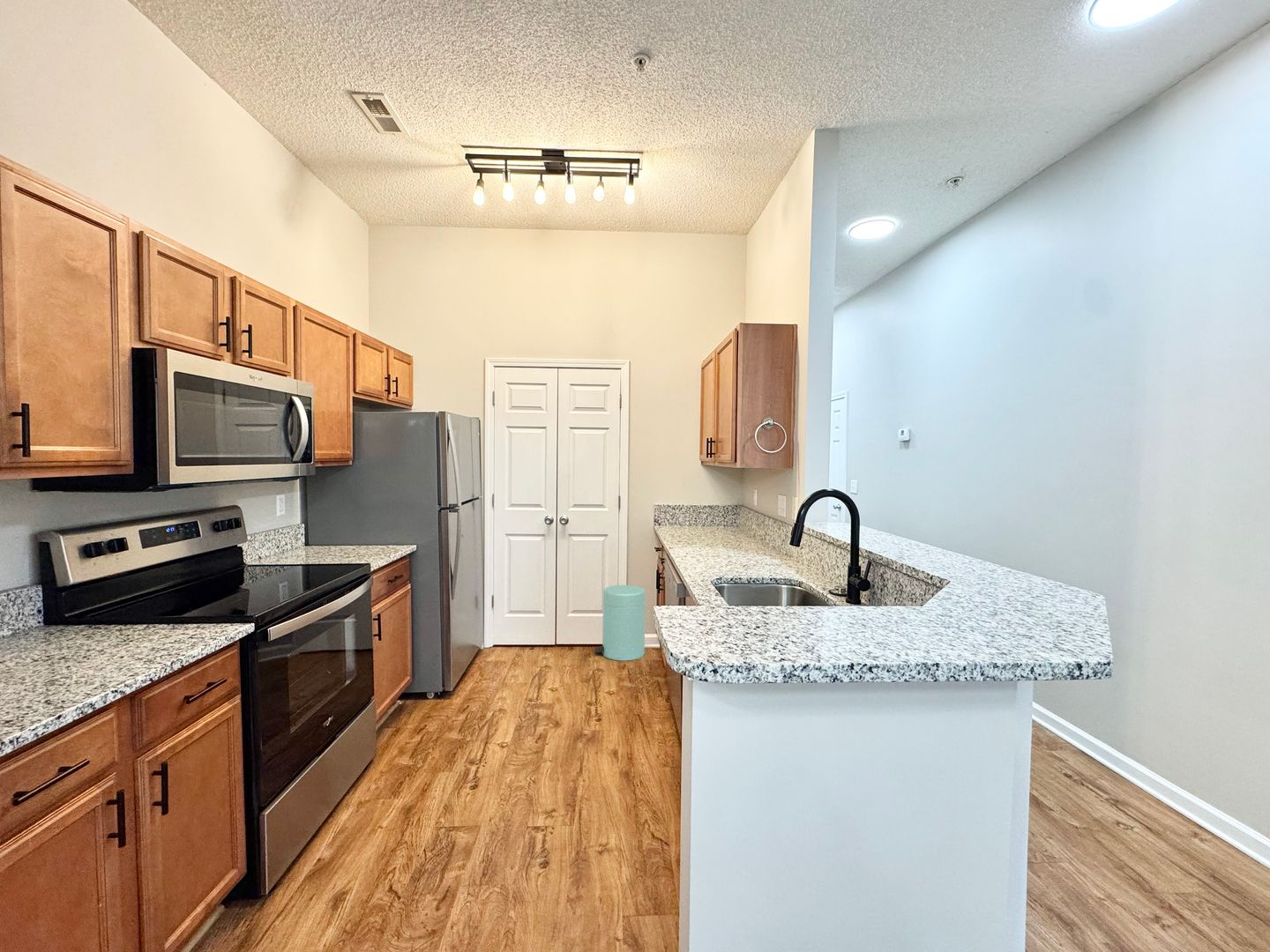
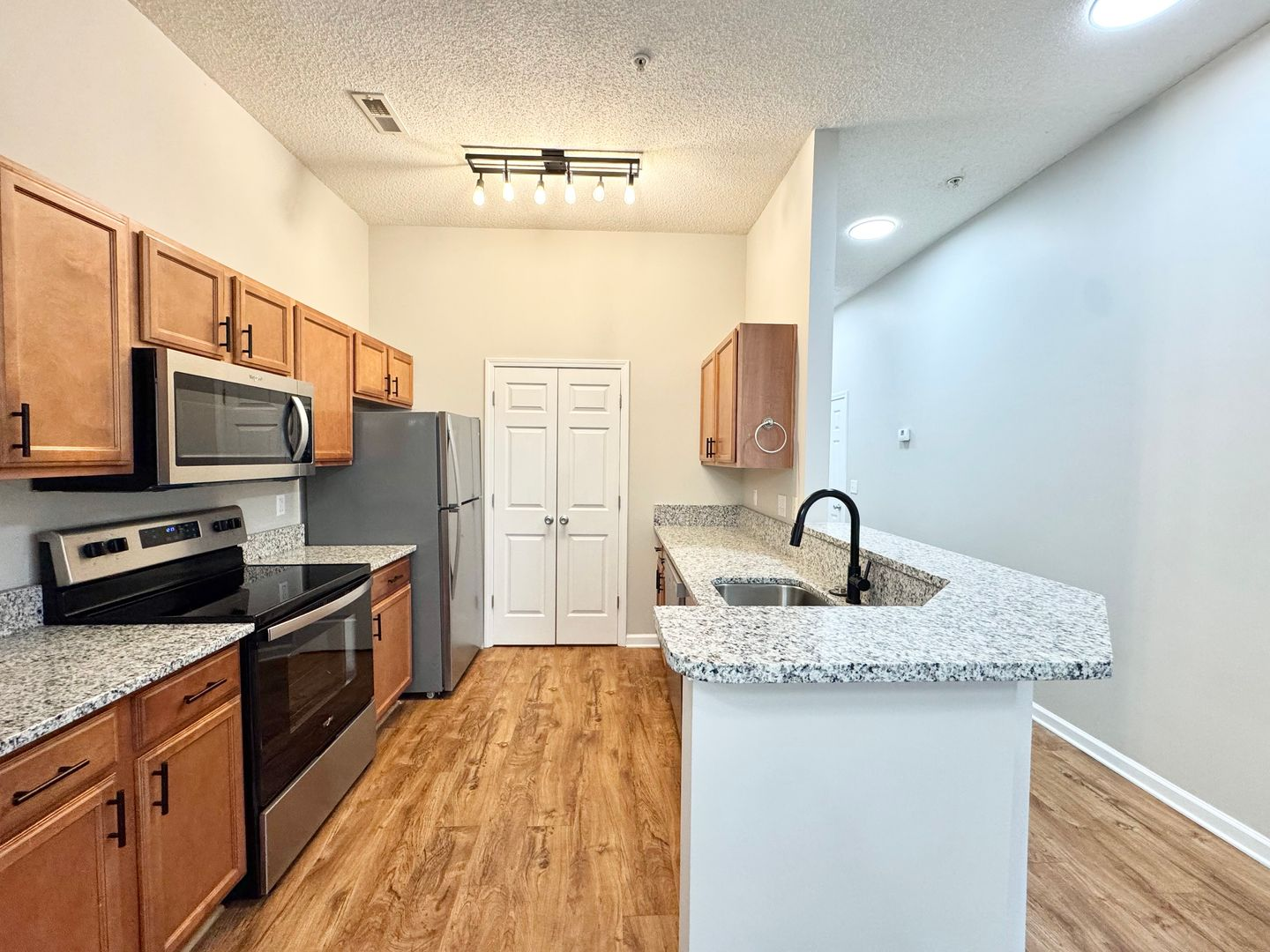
- trash can (619, 621)
